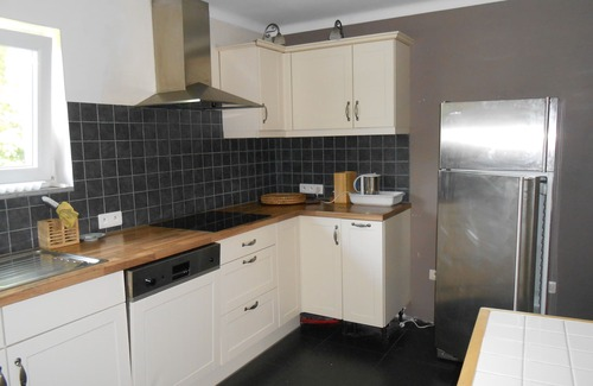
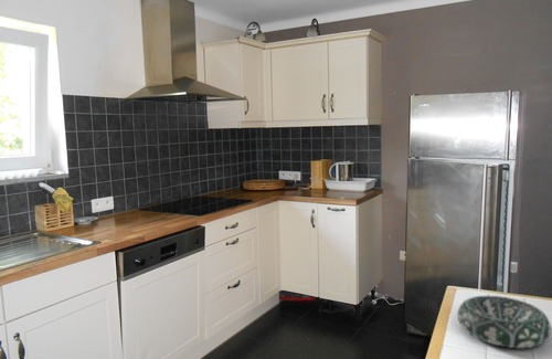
+ decorative bowl (501, 320)
